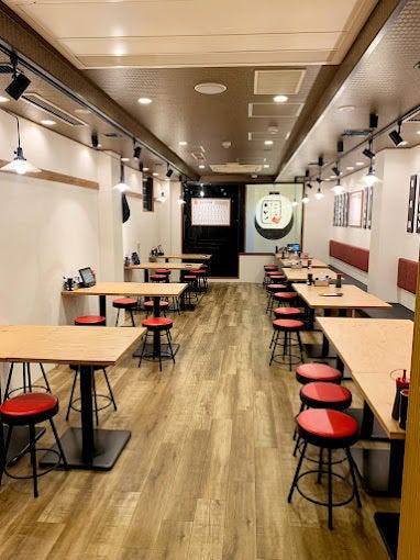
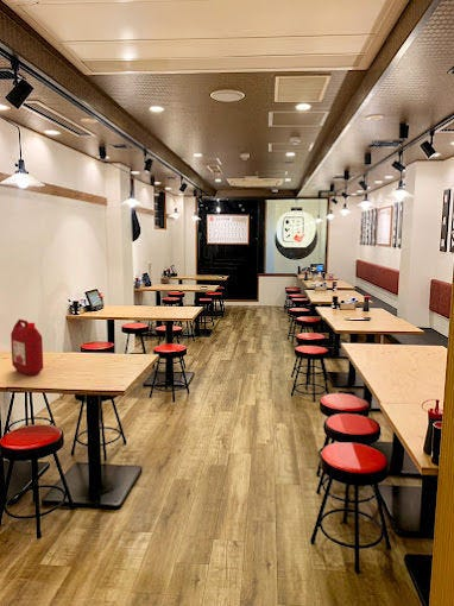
+ ketchup jug (26, 346)
